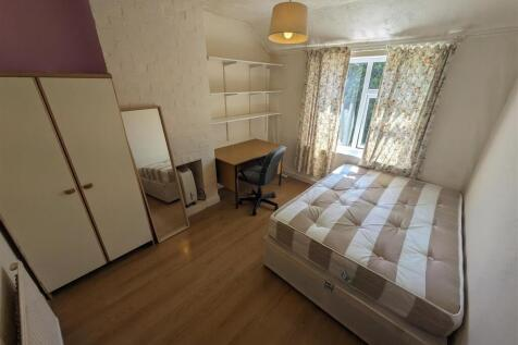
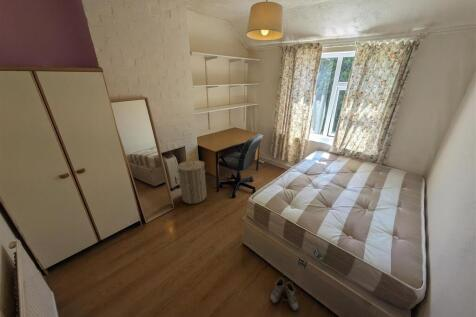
+ boots (282, 292)
+ laundry hamper (192, 178)
